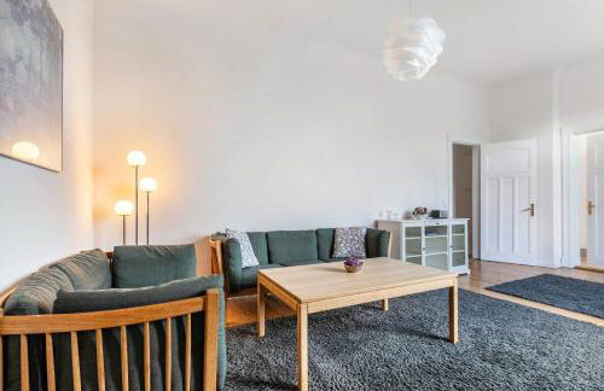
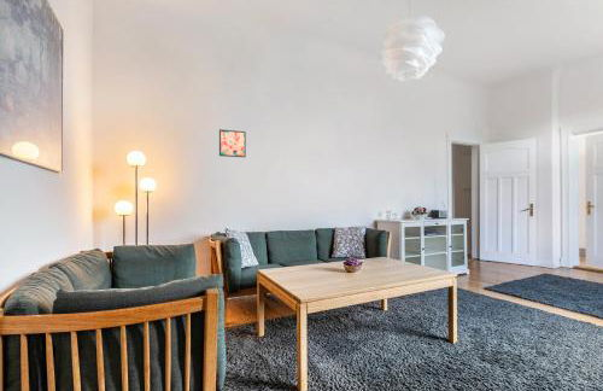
+ wall art (232, 144)
